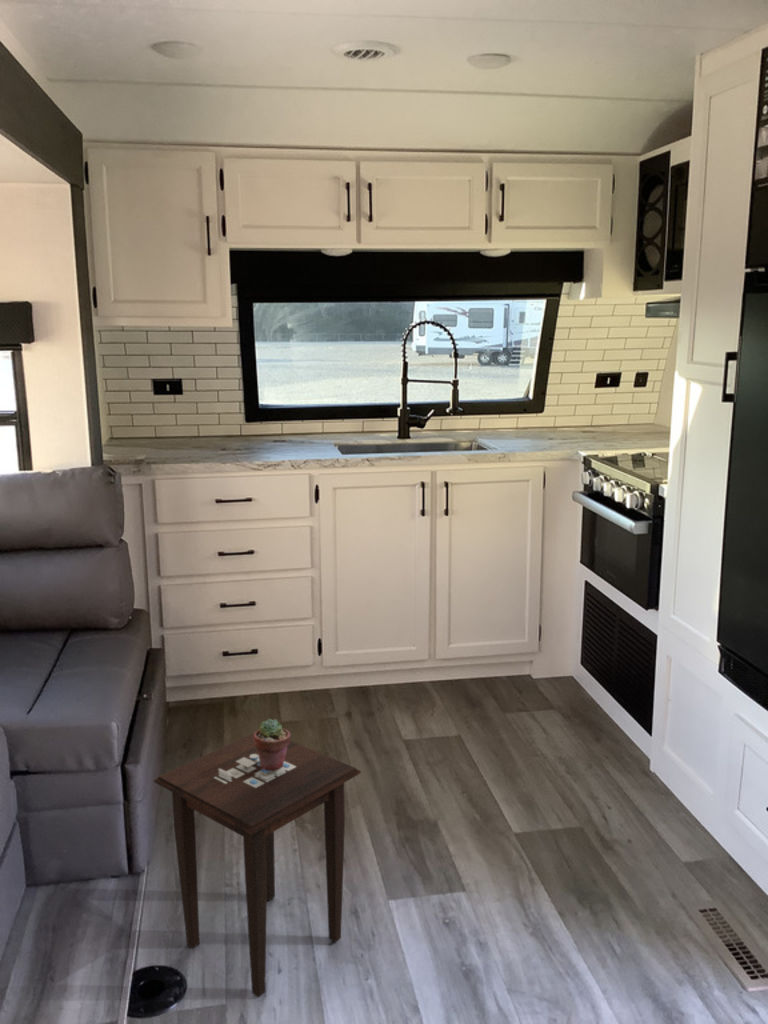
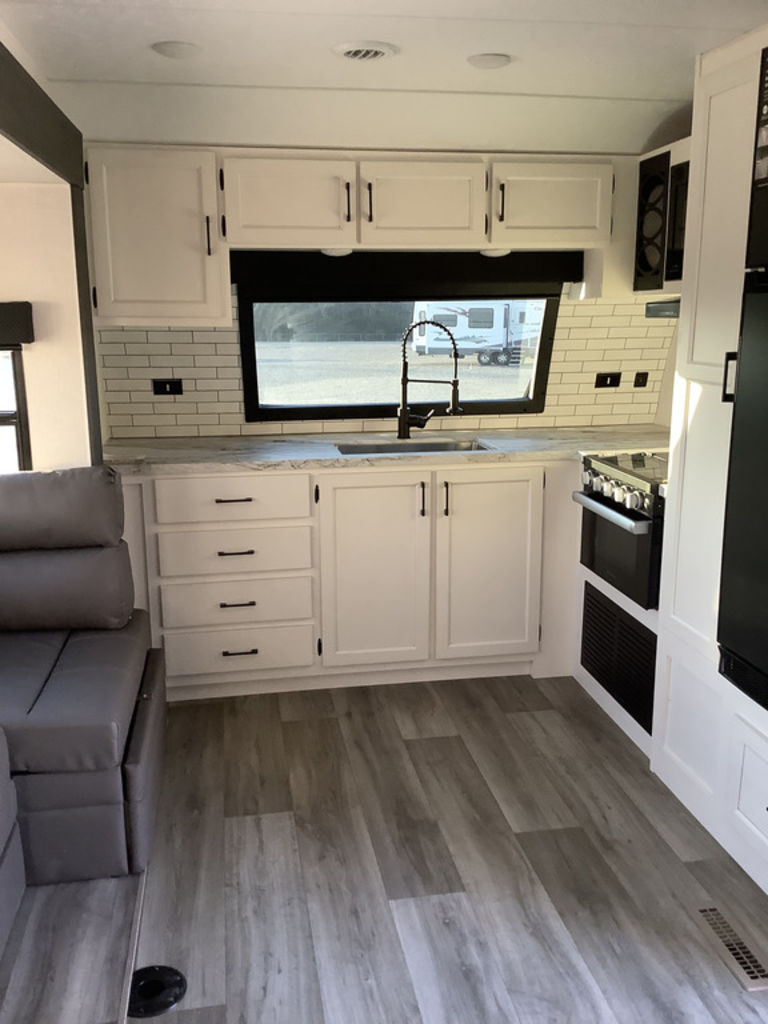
- potted succulent (272, 746)
- side table (261, 855)
